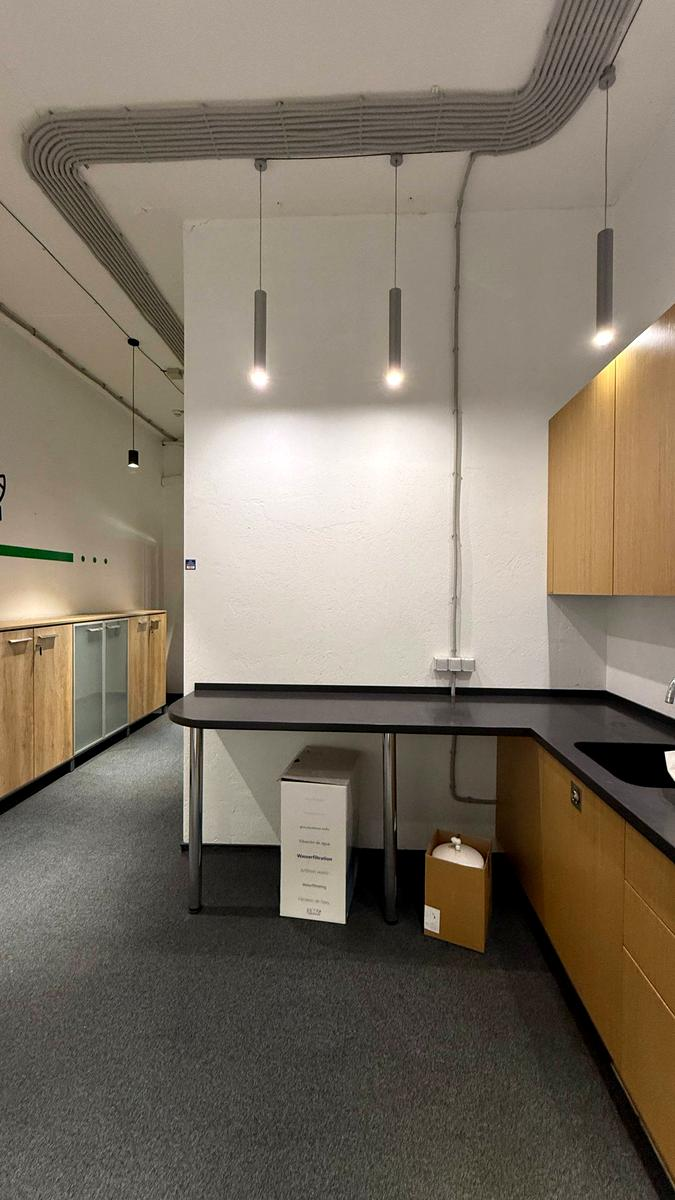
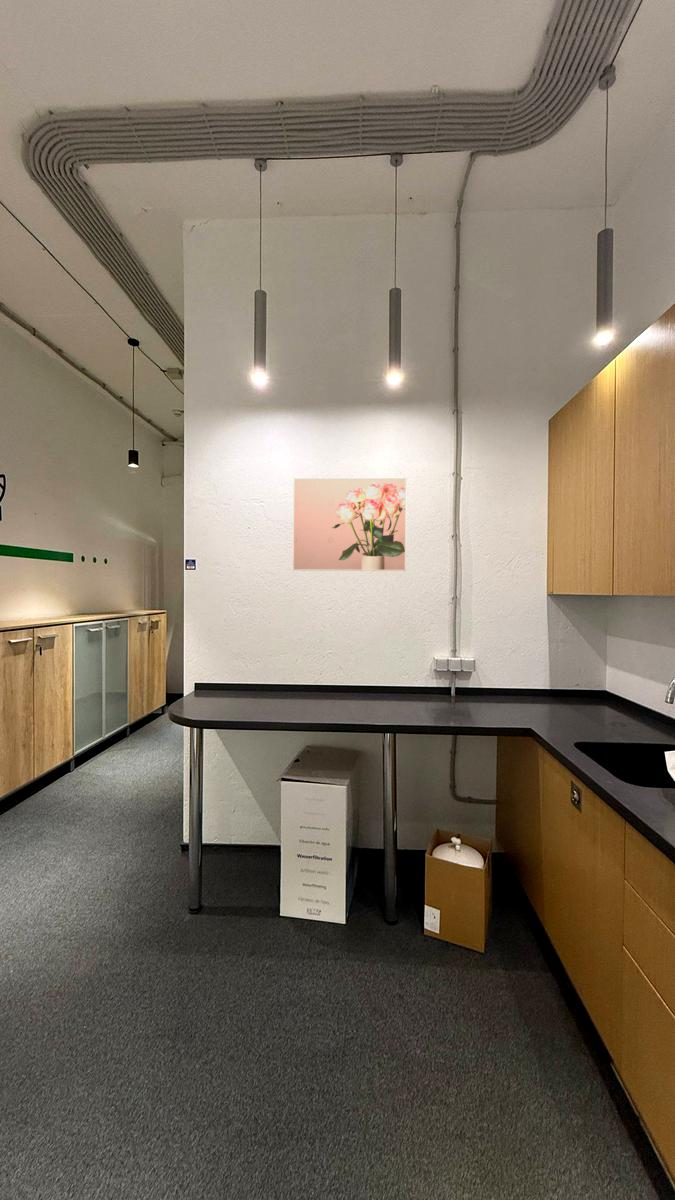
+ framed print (349, 524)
